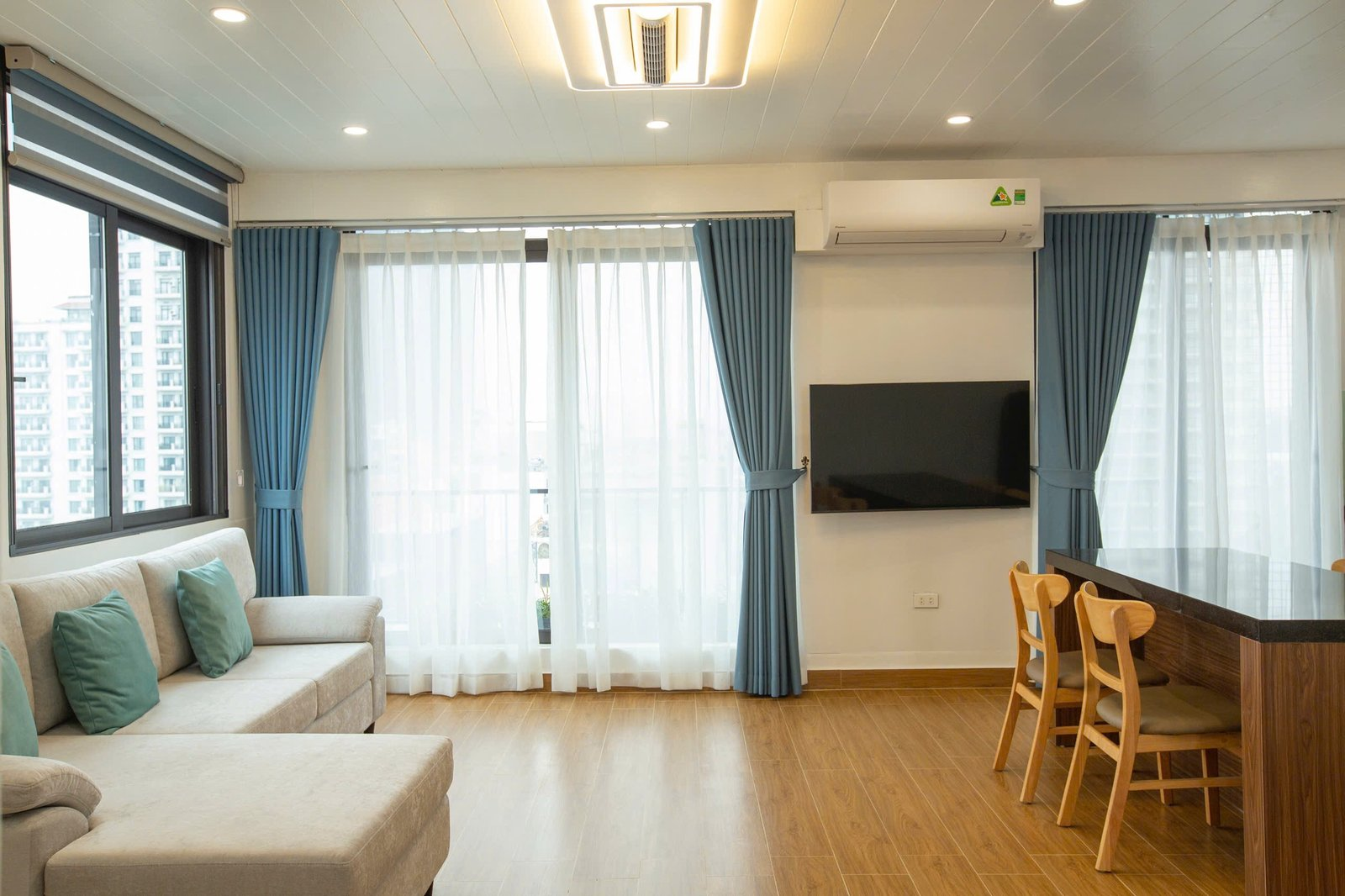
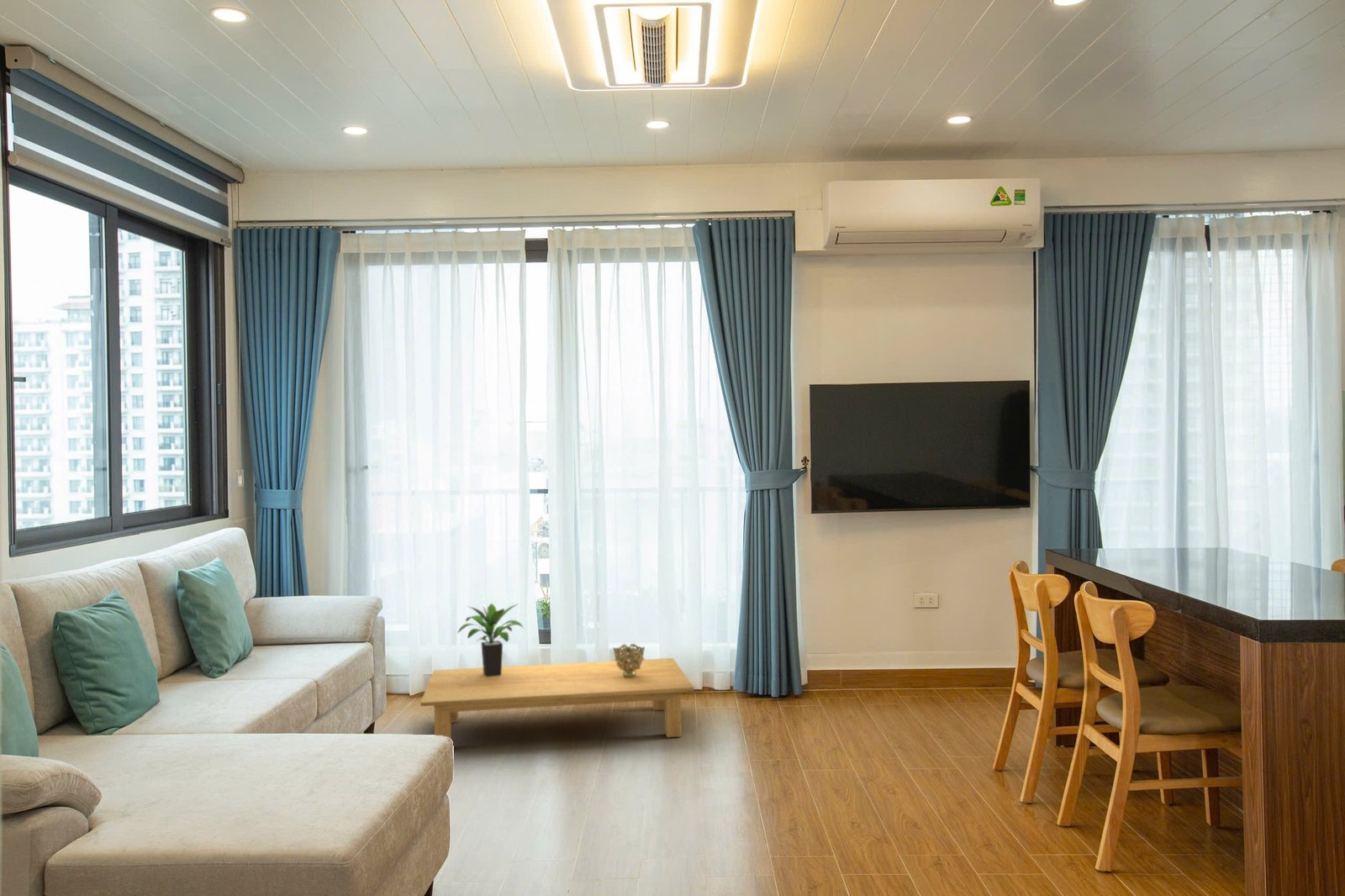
+ potted plant (491, 637)
+ coffee table (558, 703)
+ decorative bowl (629, 661)
